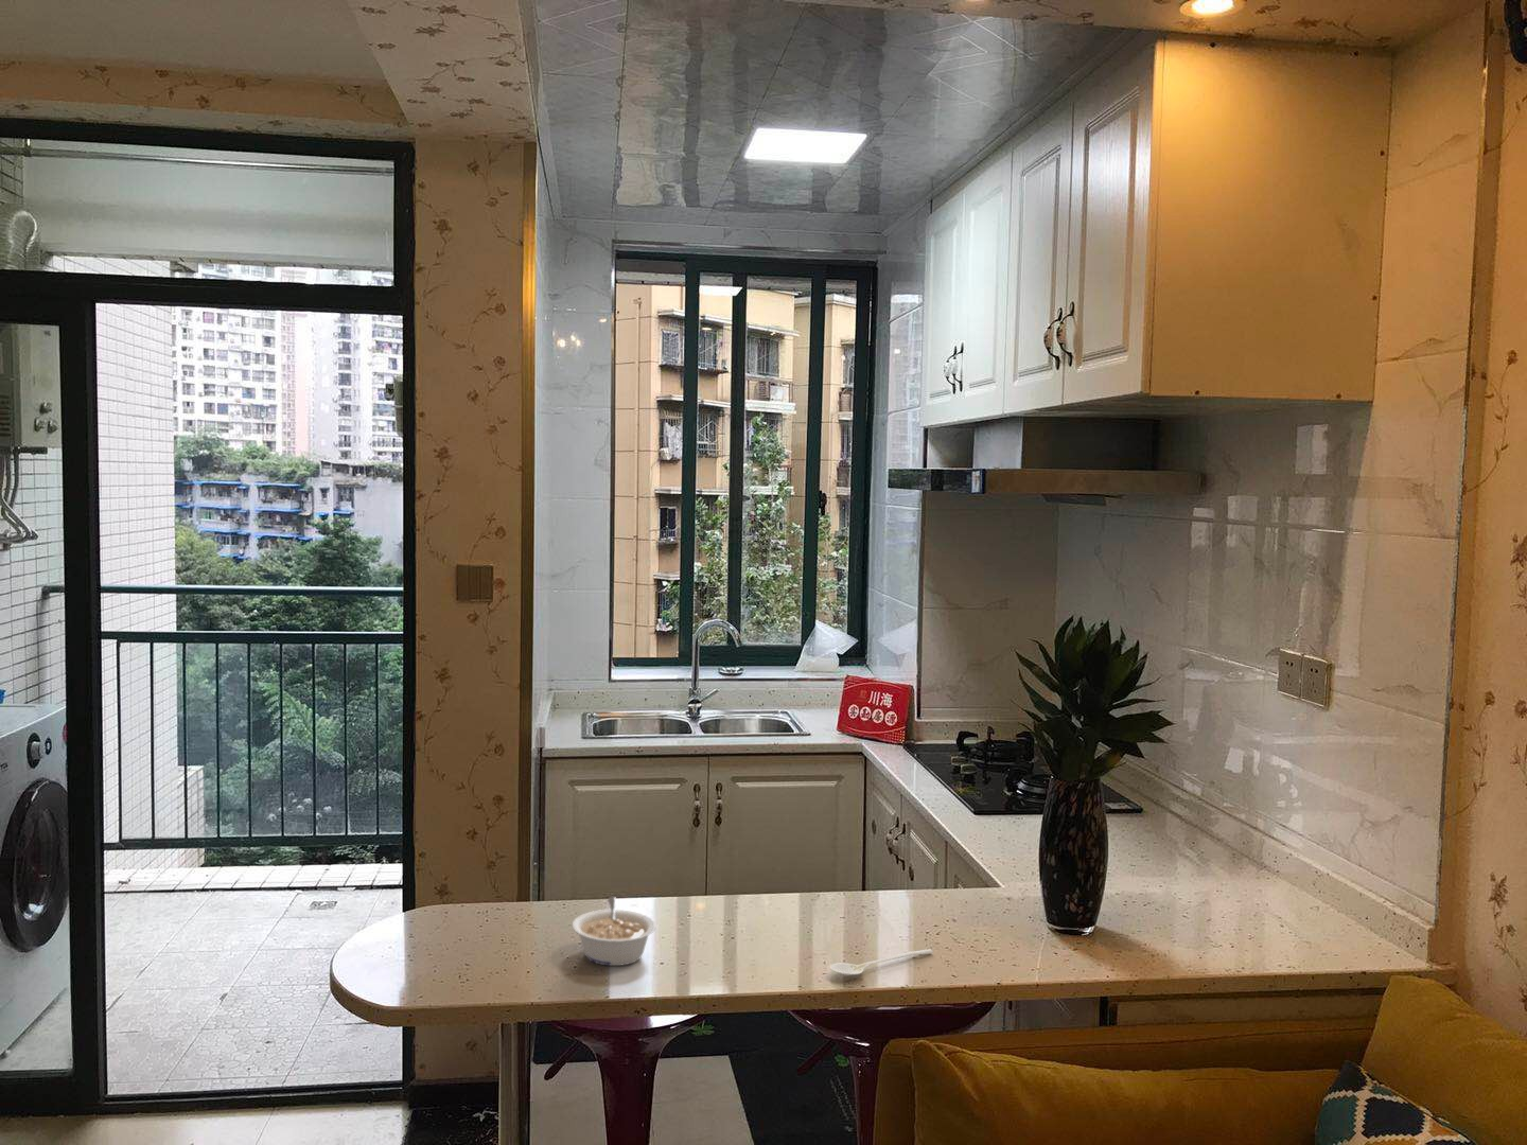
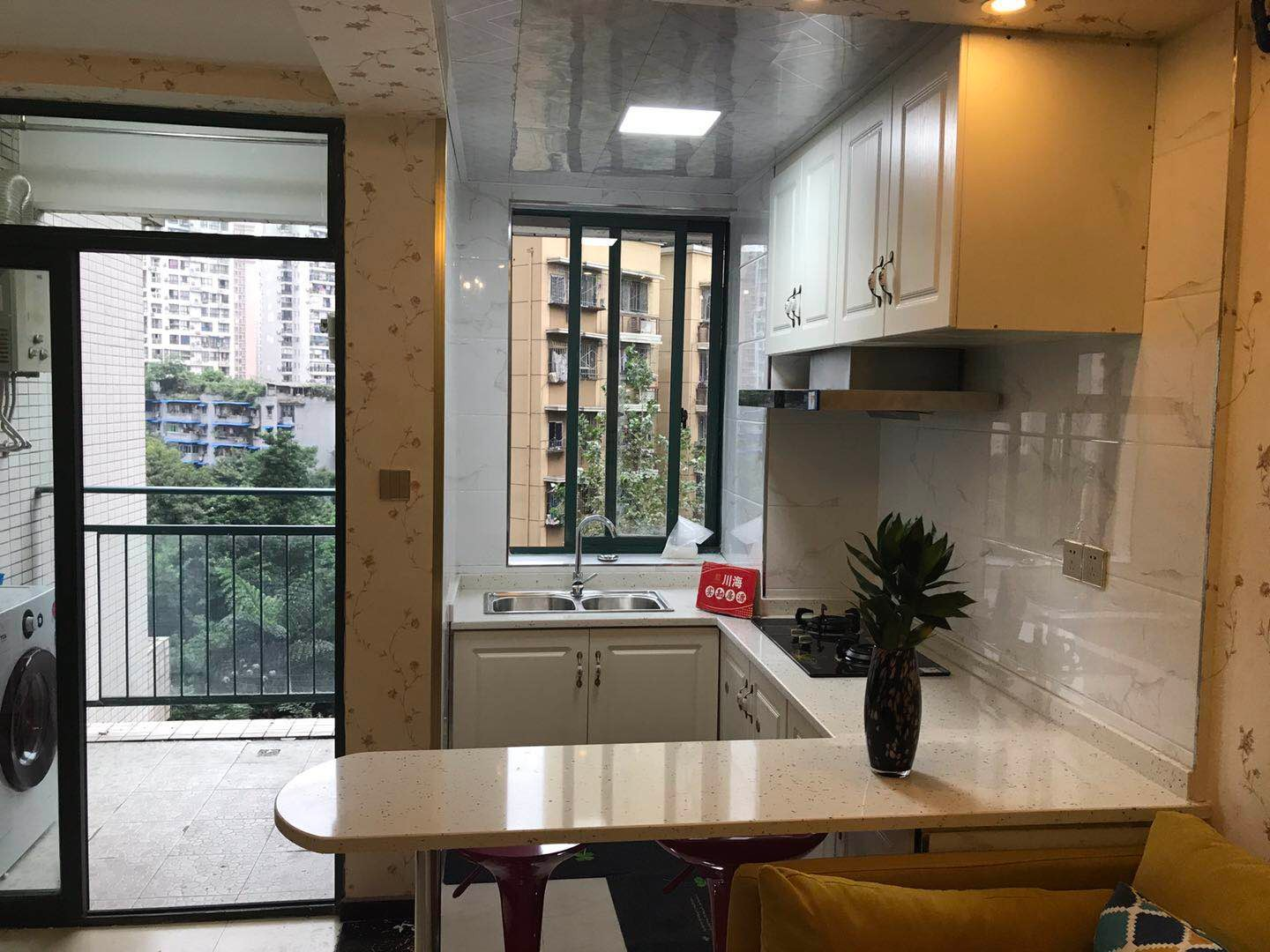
- stirrer (883, 960)
- legume (611, 935)
